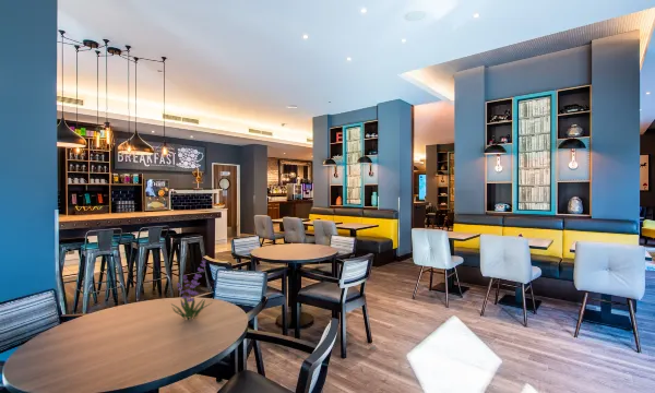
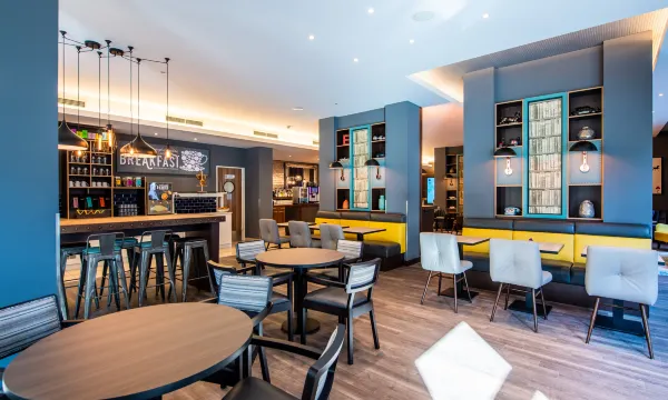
- plant (190, 290)
